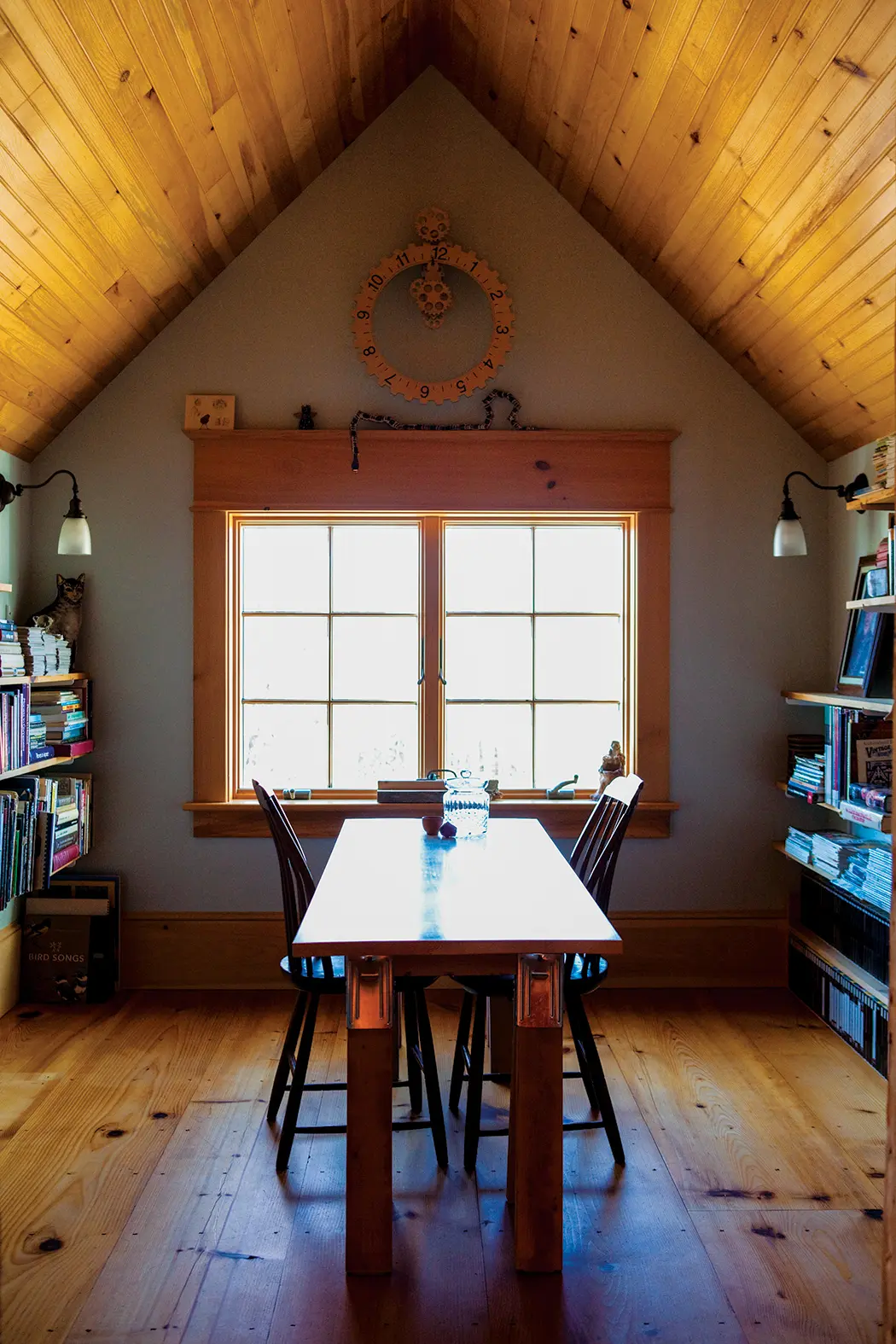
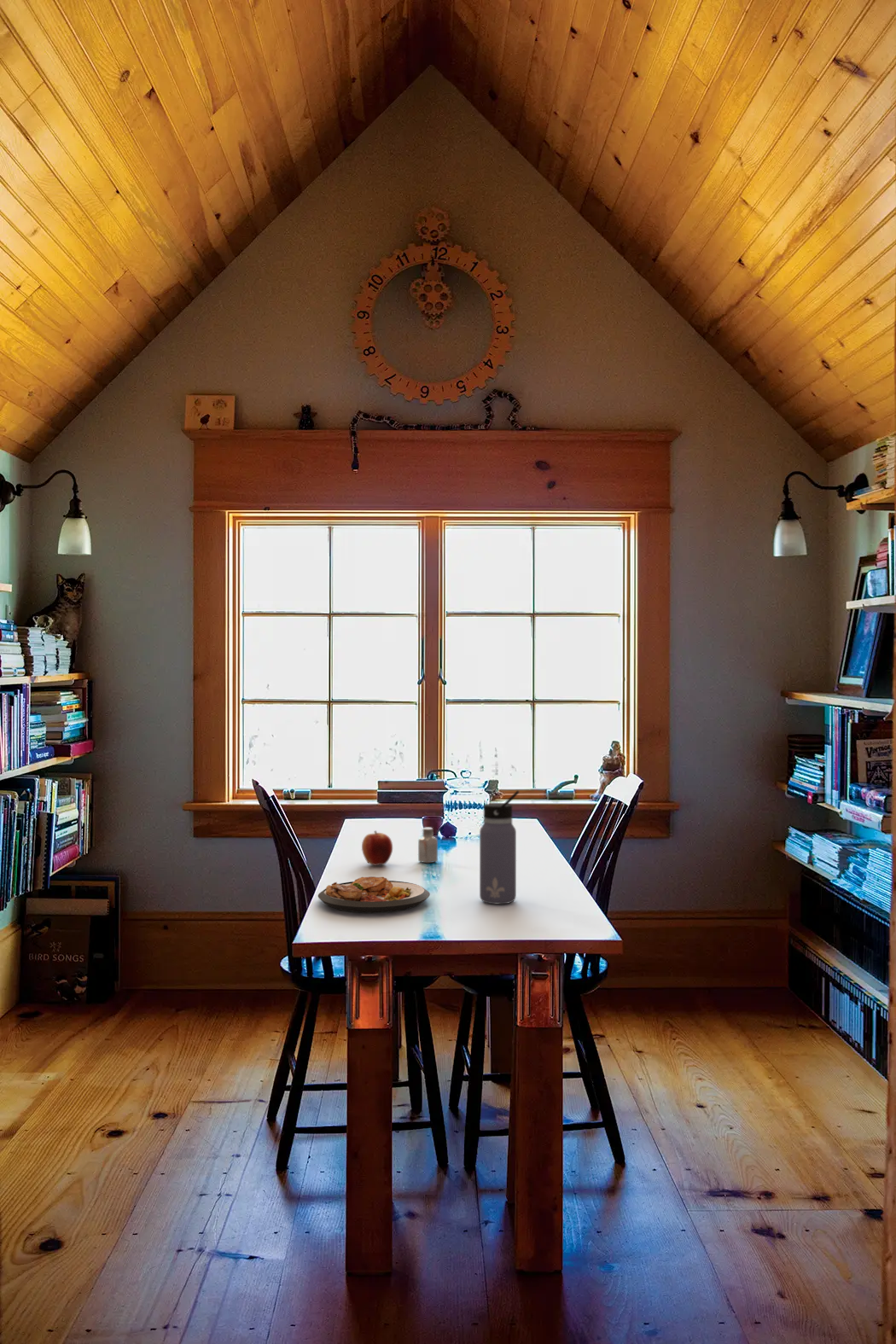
+ apple (377, 847)
+ saltshaker (428, 844)
+ water bottle (499, 845)
+ plate (374, 891)
